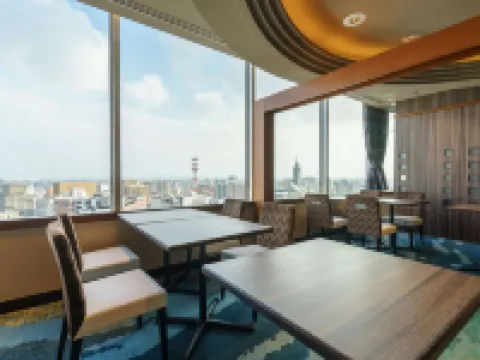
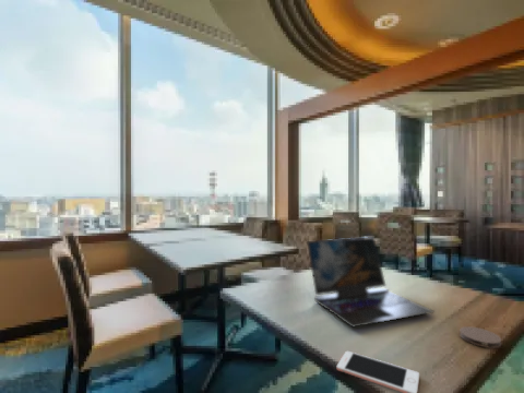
+ coaster (479, 336)
+ cell phone (377, 371)
+ laptop (365, 274)
